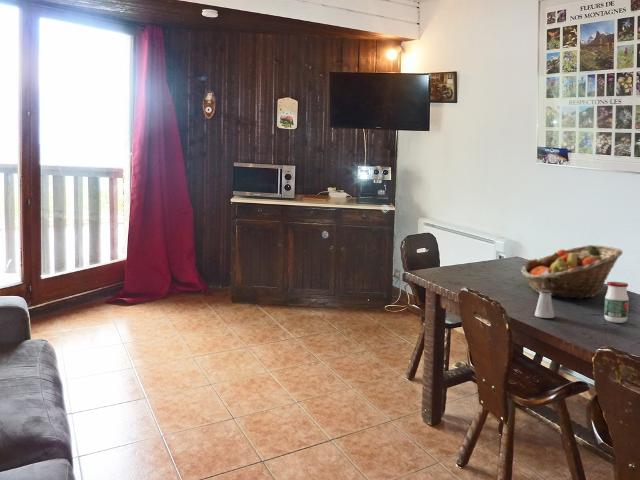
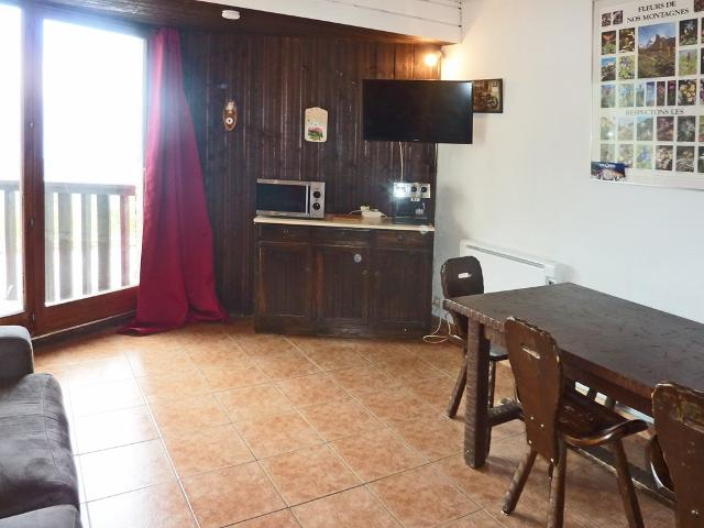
- saltshaker (545, 303)
- fruit basket (569, 269)
- jar (616, 302)
